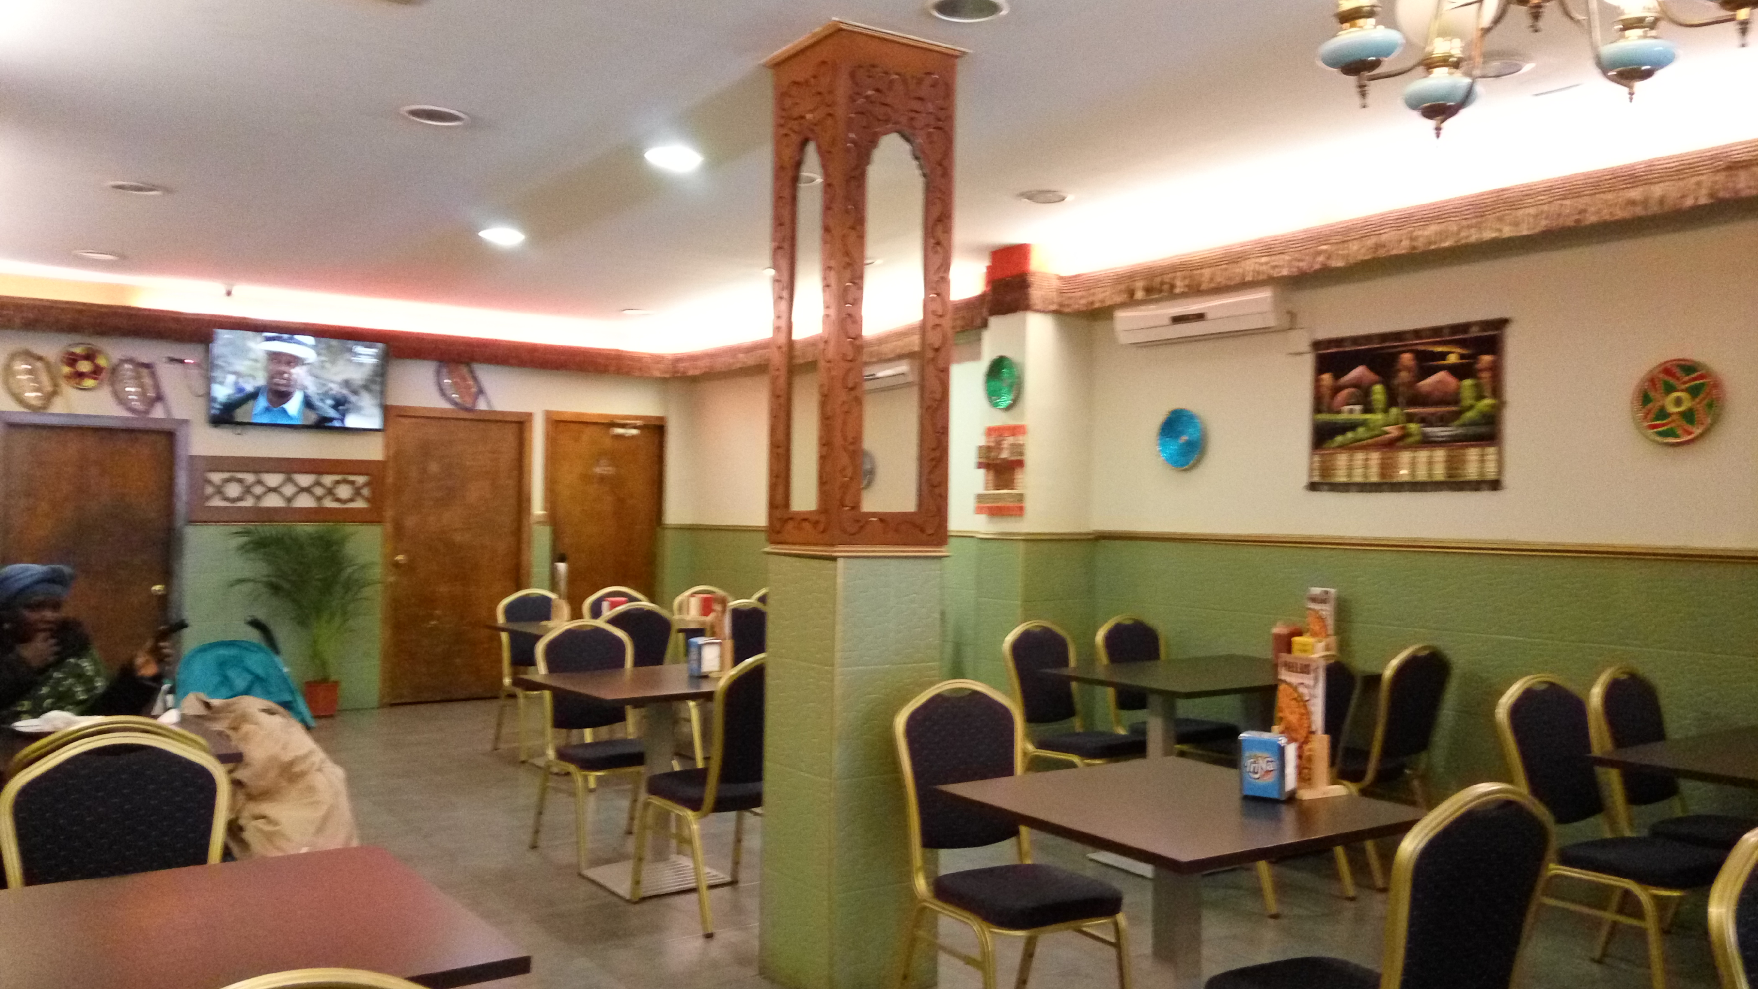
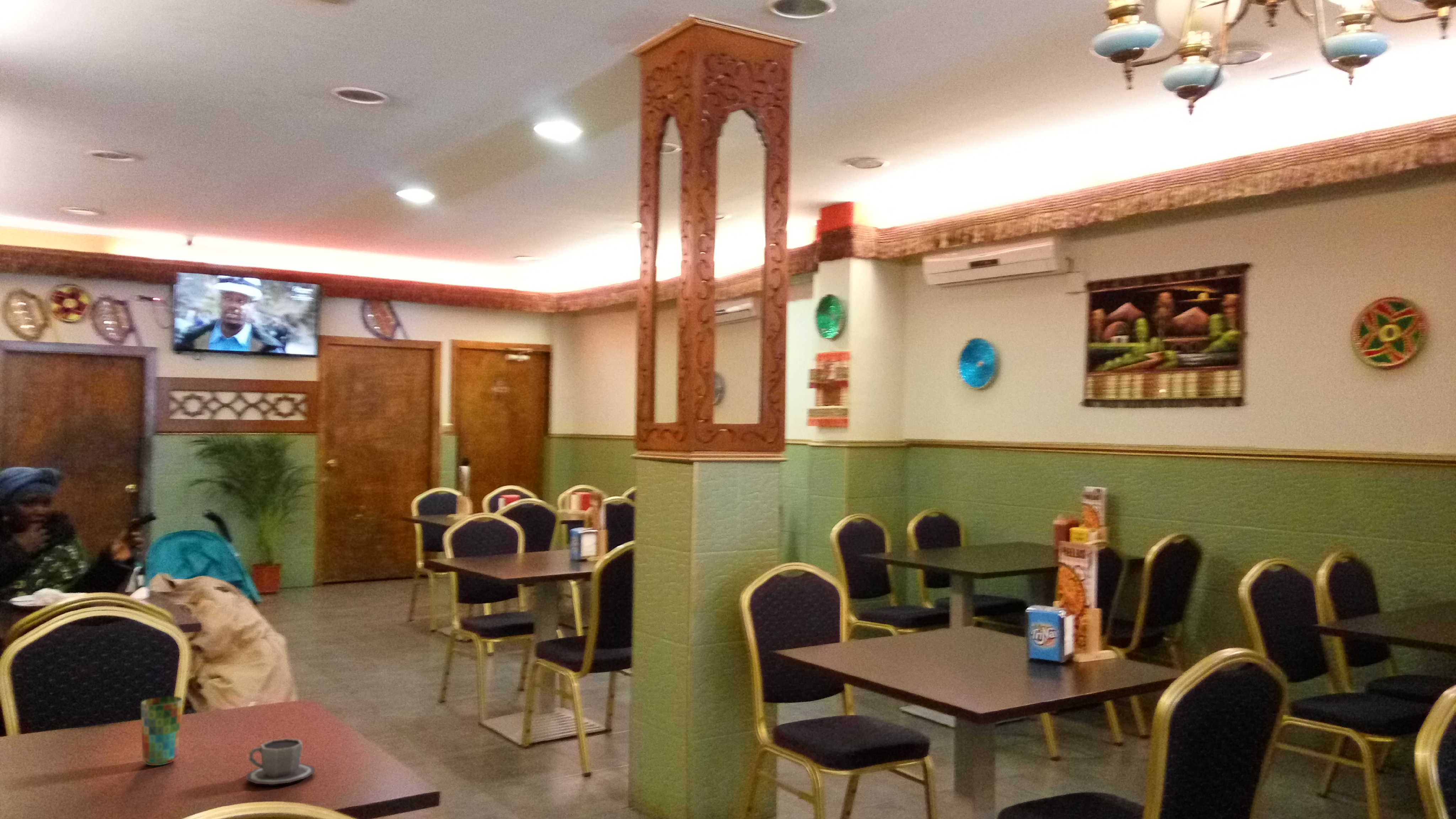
+ cup (281, 760)
+ cup (161, 731)
